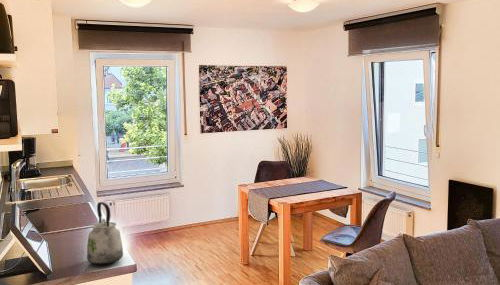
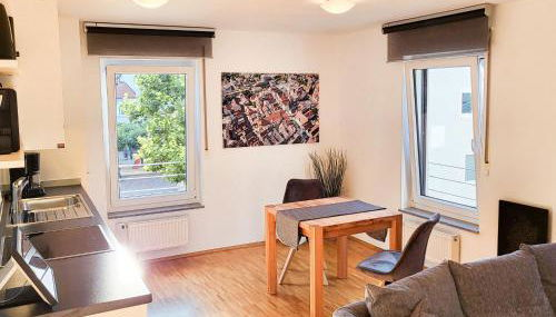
- kettle (102, 230)
